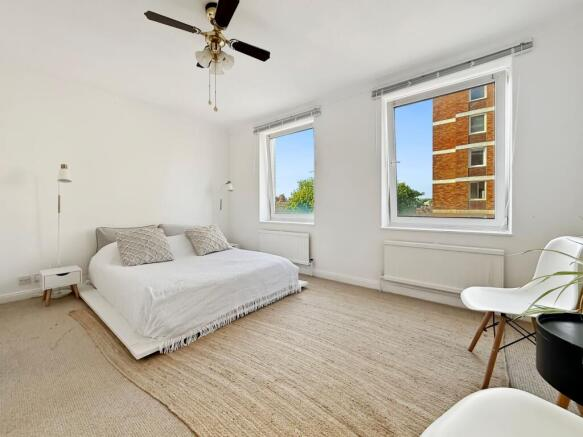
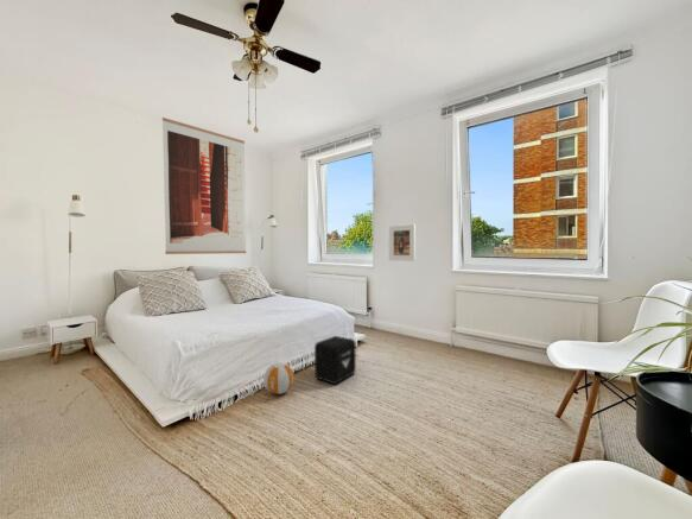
+ wall art (208, 192)
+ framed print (401, 242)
+ air purifier (336, 359)
+ volleyball (279, 378)
